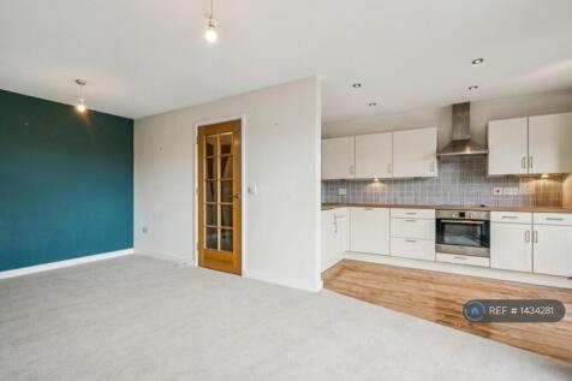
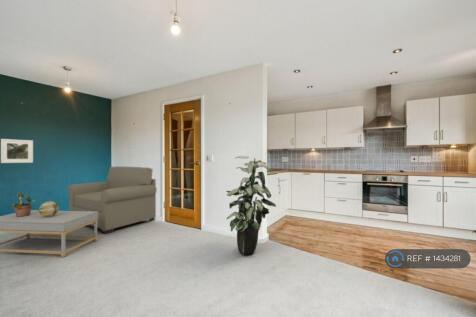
+ indoor plant (248, 203)
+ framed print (17, 151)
+ decorative sphere (49, 208)
+ potted plant (22, 202)
+ sofa (113, 194)
+ coffee table (44, 231)
